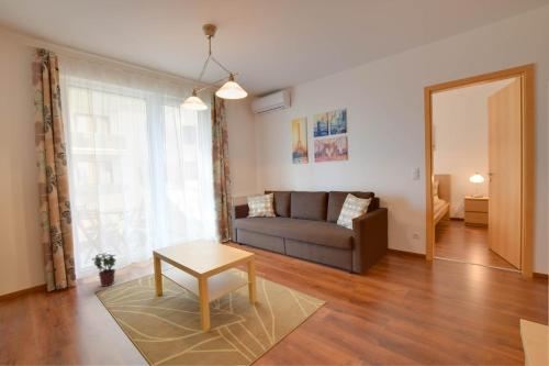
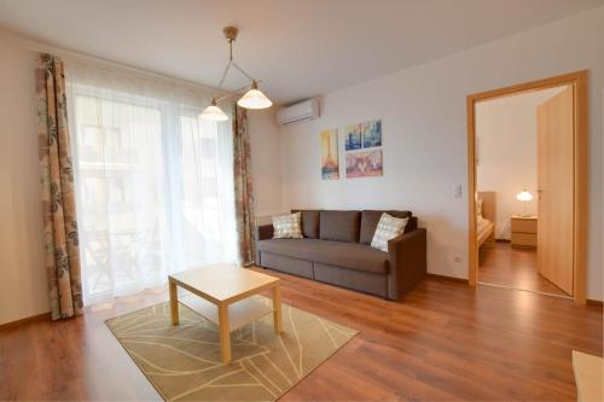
- potted plant (105, 268)
